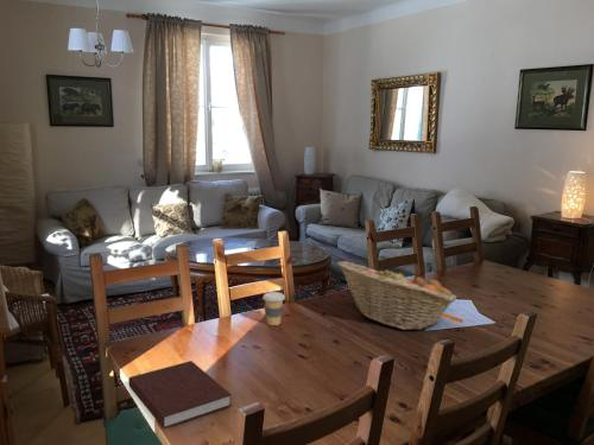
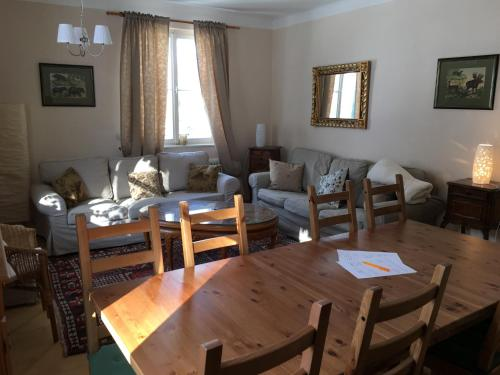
- coffee cup (273, 309)
- fruit basket (393, 290)
- notebook (178, 390)
